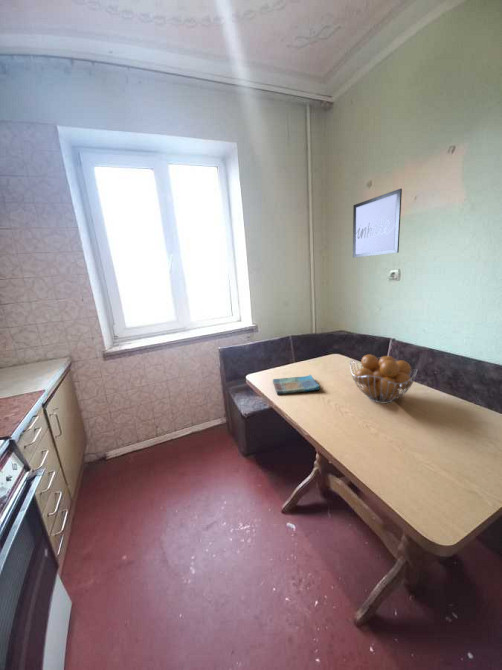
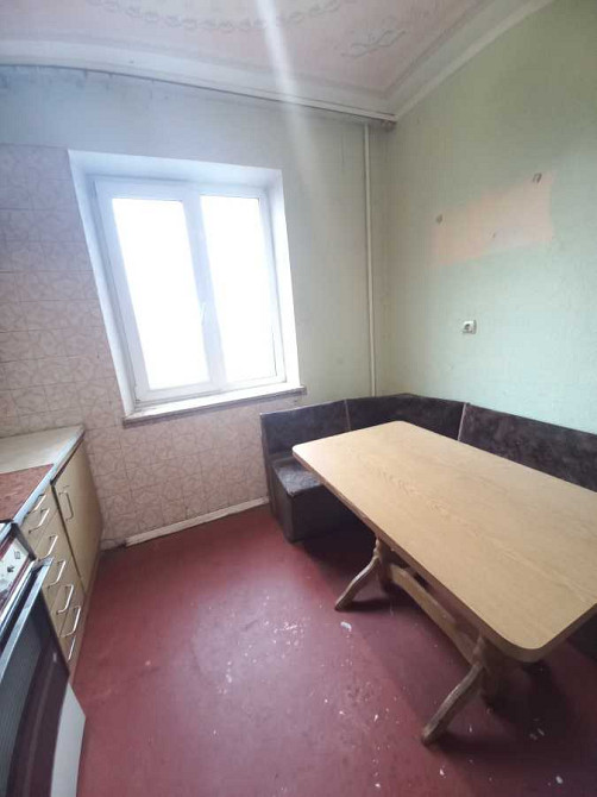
- dish towel (295, 384)
- fruit basket (381, 377)
- wall art (374, 227)
